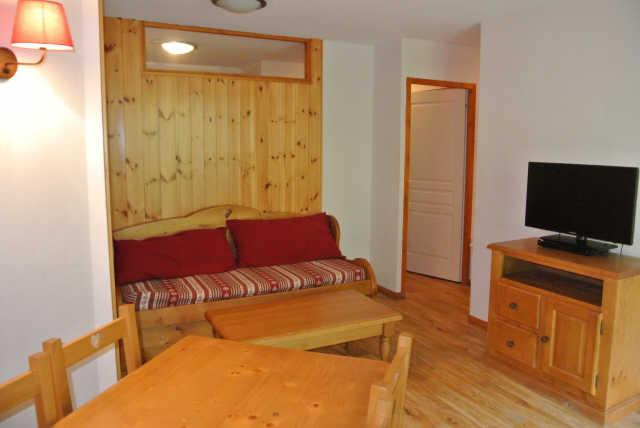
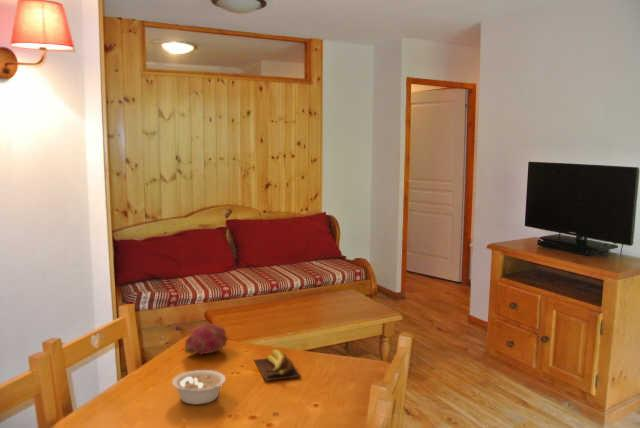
+ fruit (206, 337)
+ banana (276, 360)
+ legume (201, 386)
